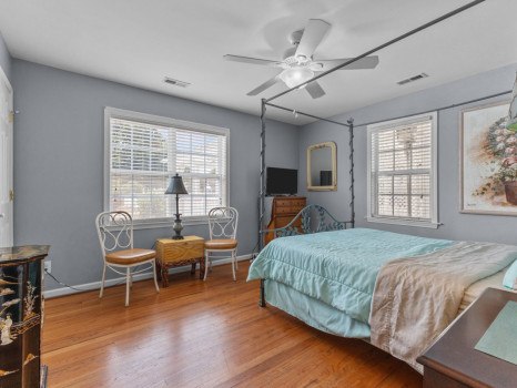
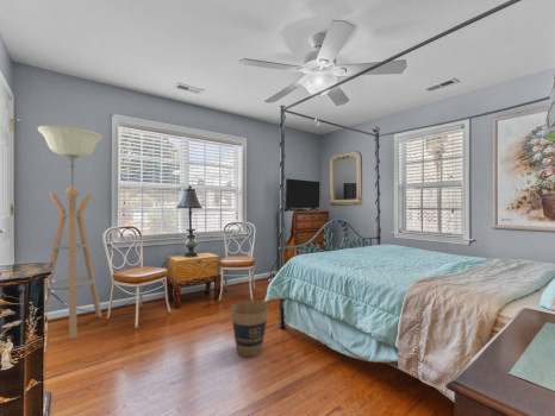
+ floor lamp (71, 229)
+ trash can (249, 328)
